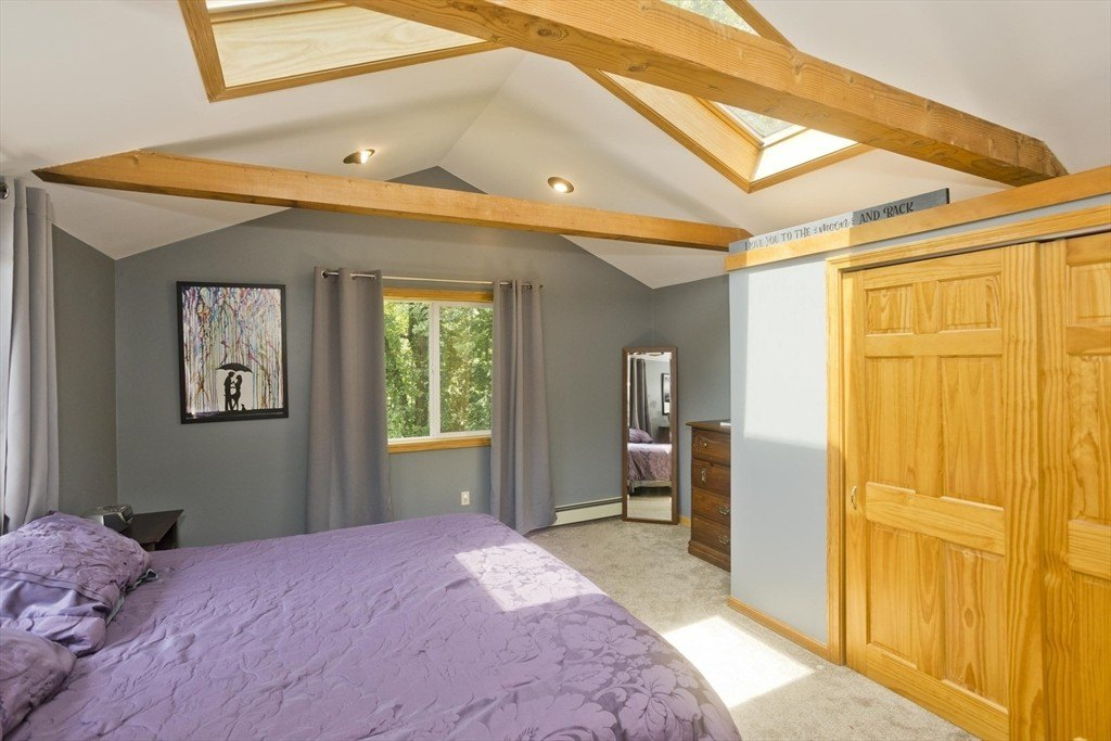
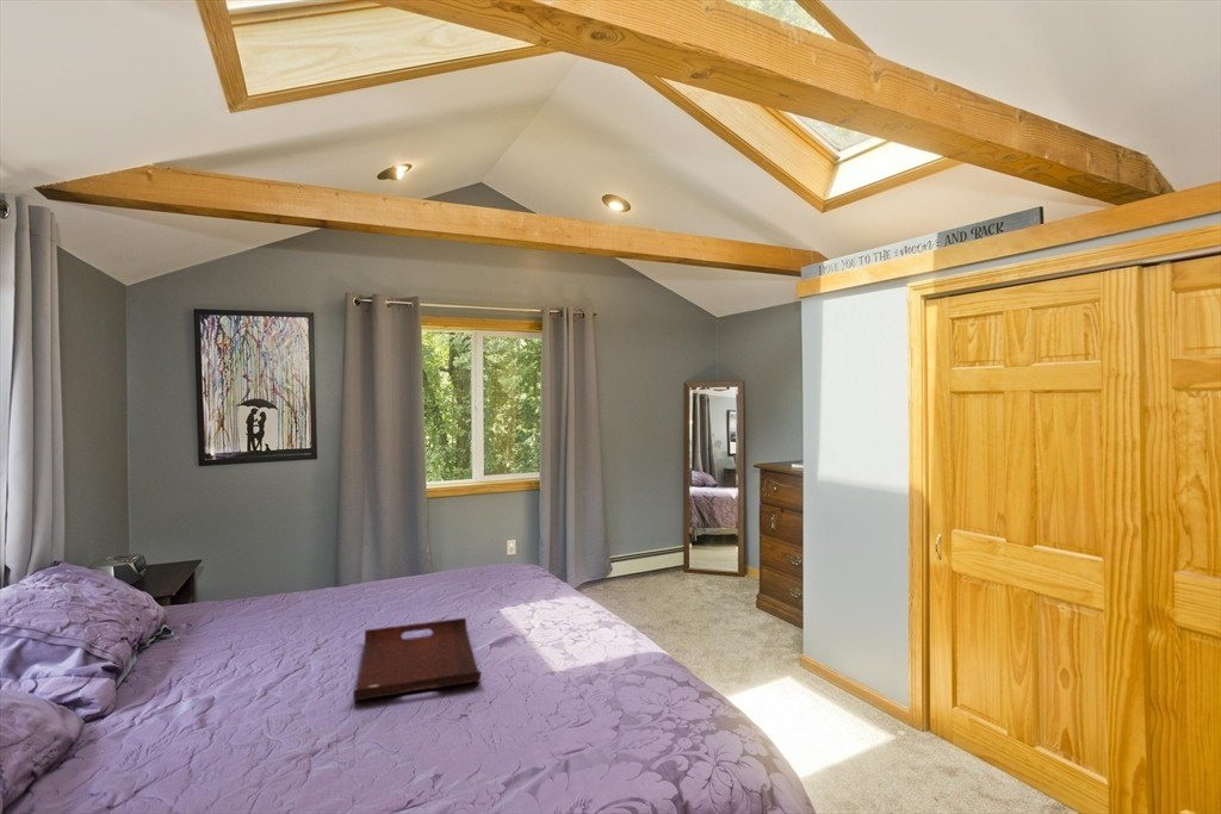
+ serving tray (417, 655)
